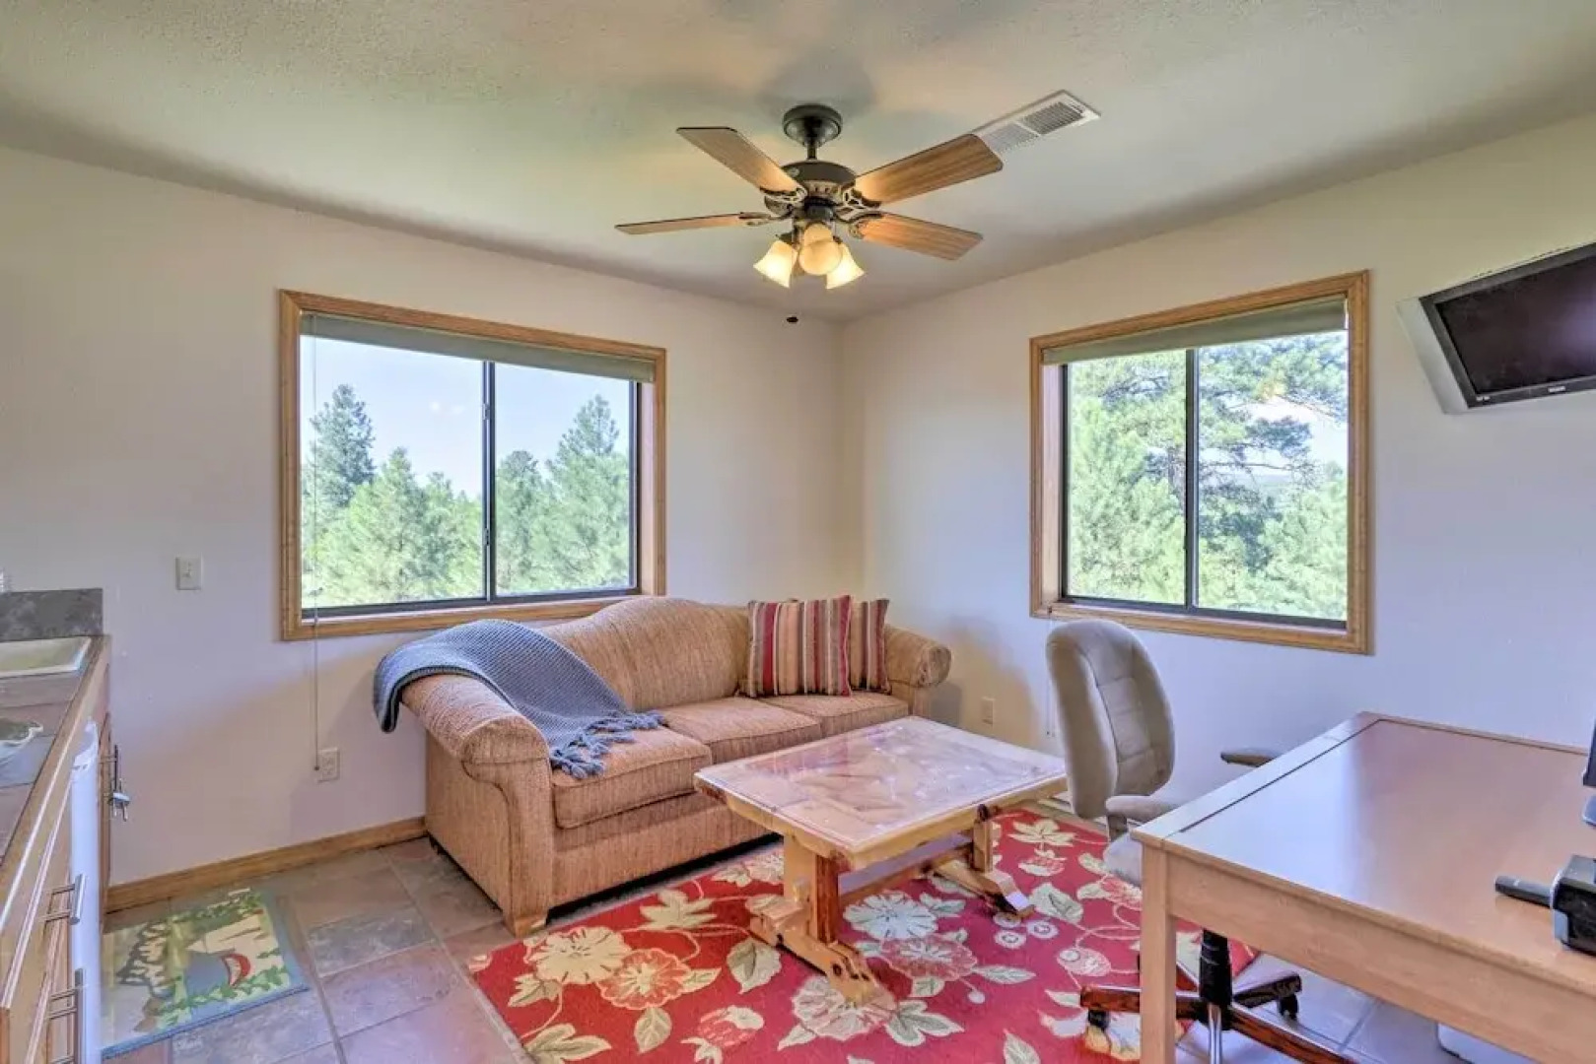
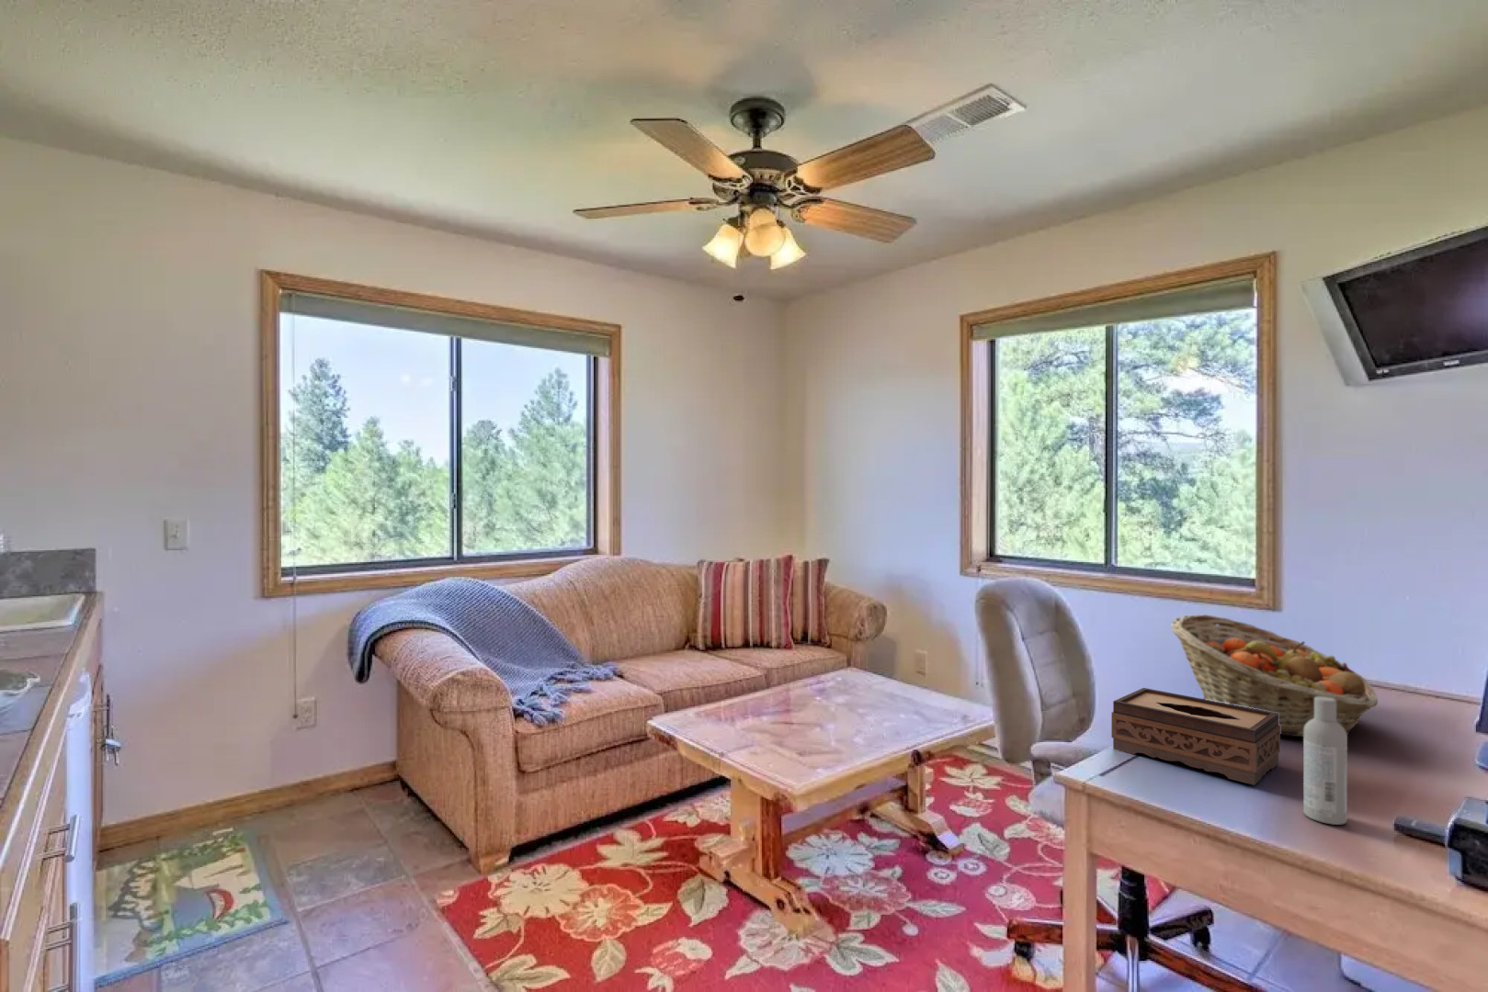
+ tissue box (1193, 731)
+ fruit basket (1268, 671)
+ bottle (1324, 757)
